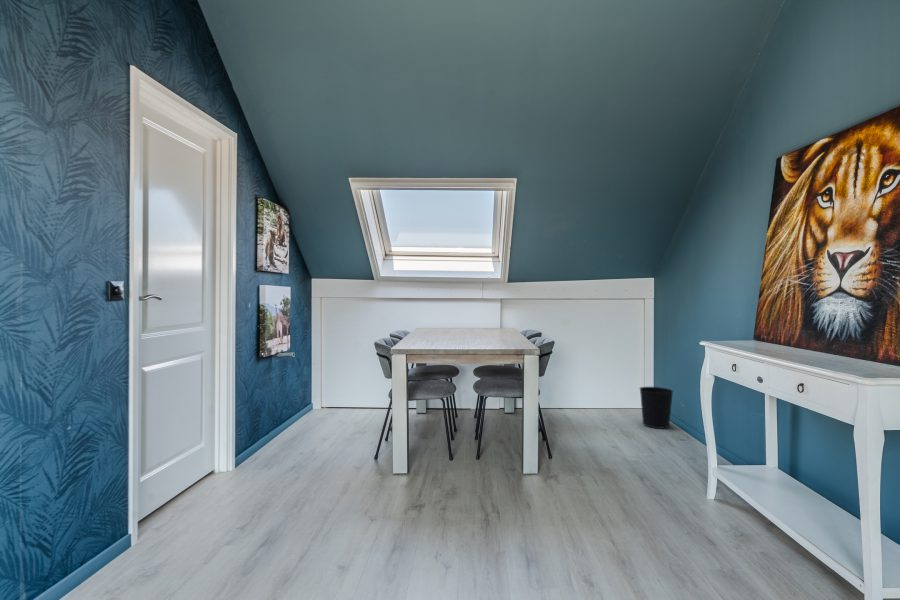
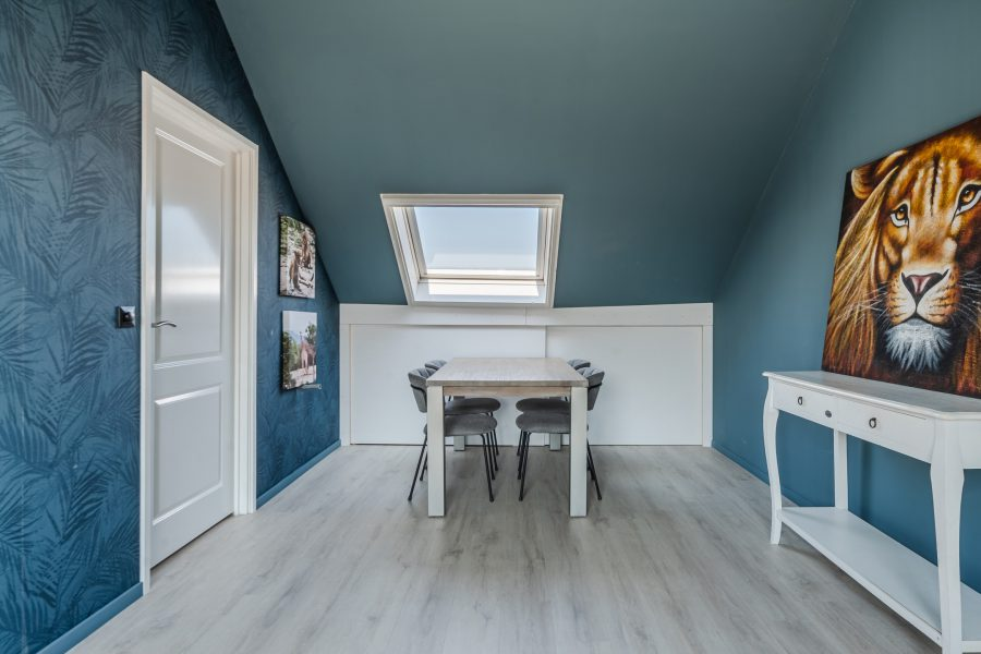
- wastebasket (656, 407)
